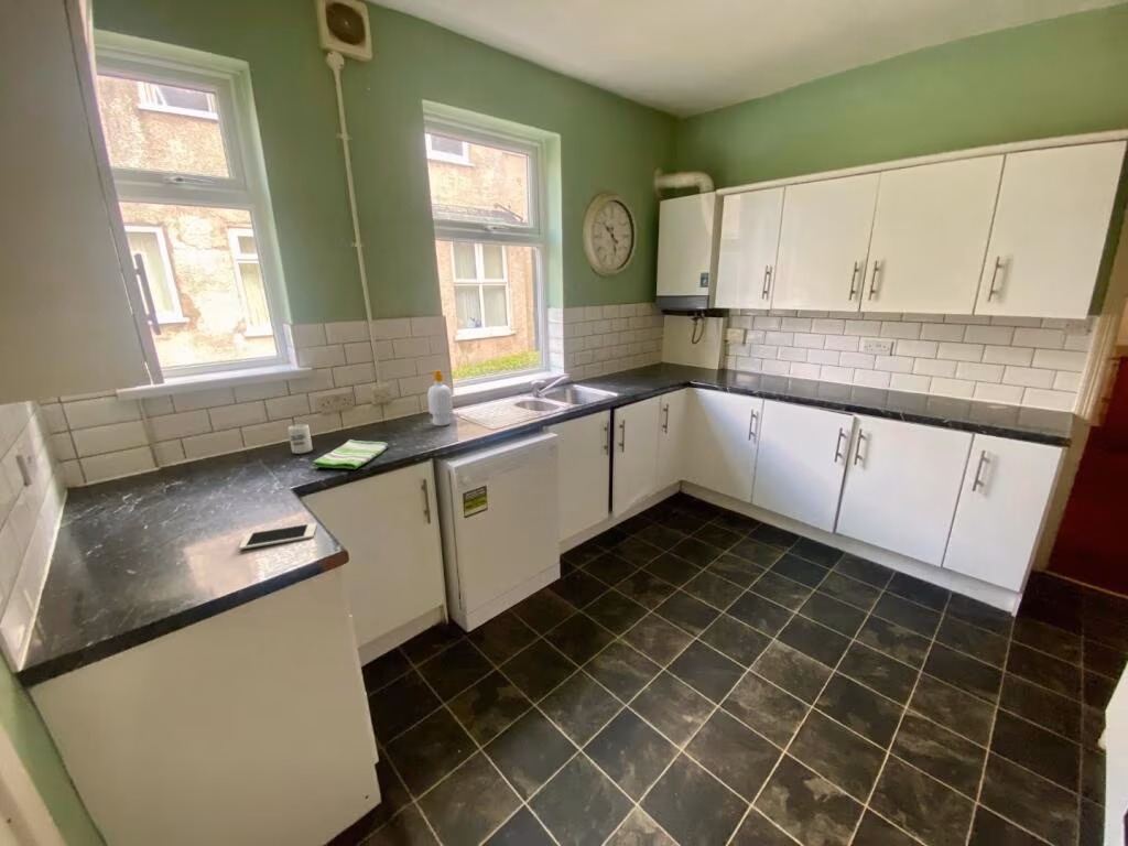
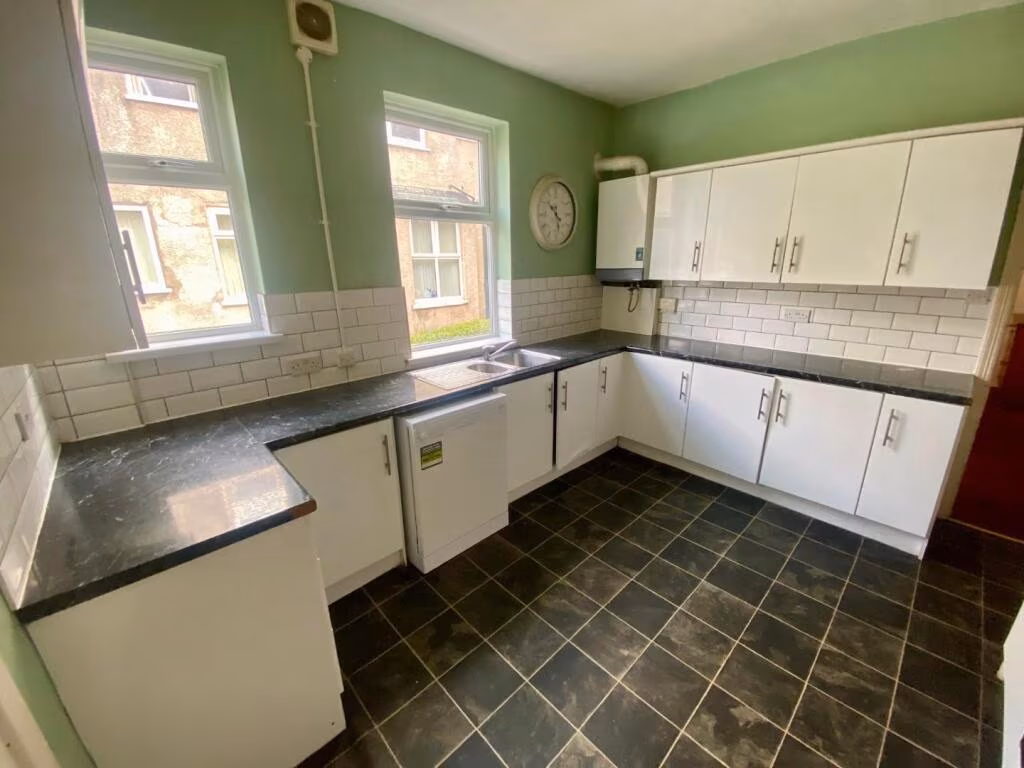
- cell phone (280, 535)
- dish towel (351, 453)
- soap bottle (440, 397)
- cup (300, 438)
